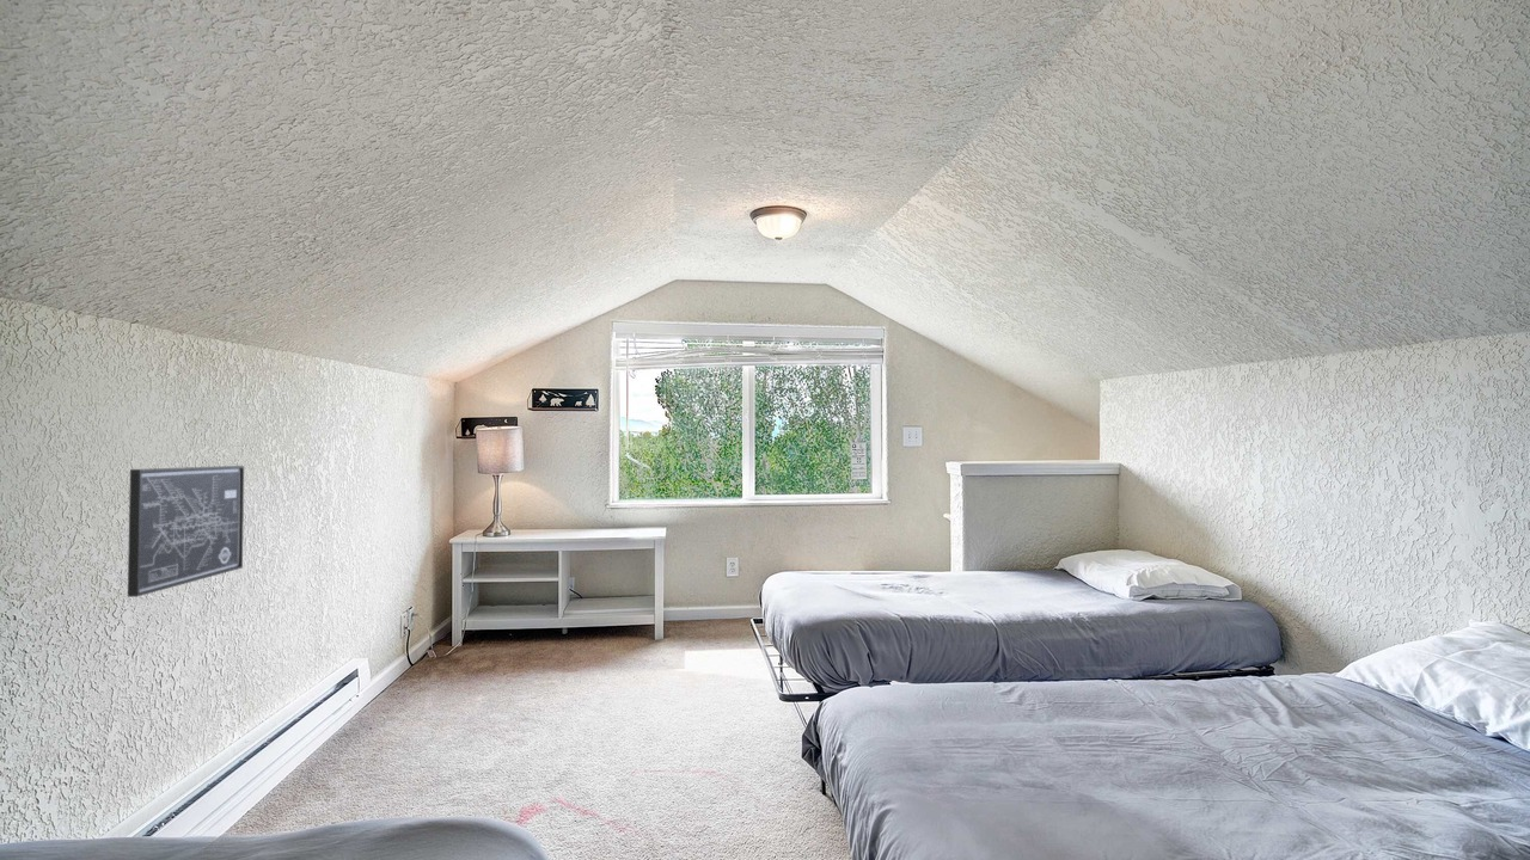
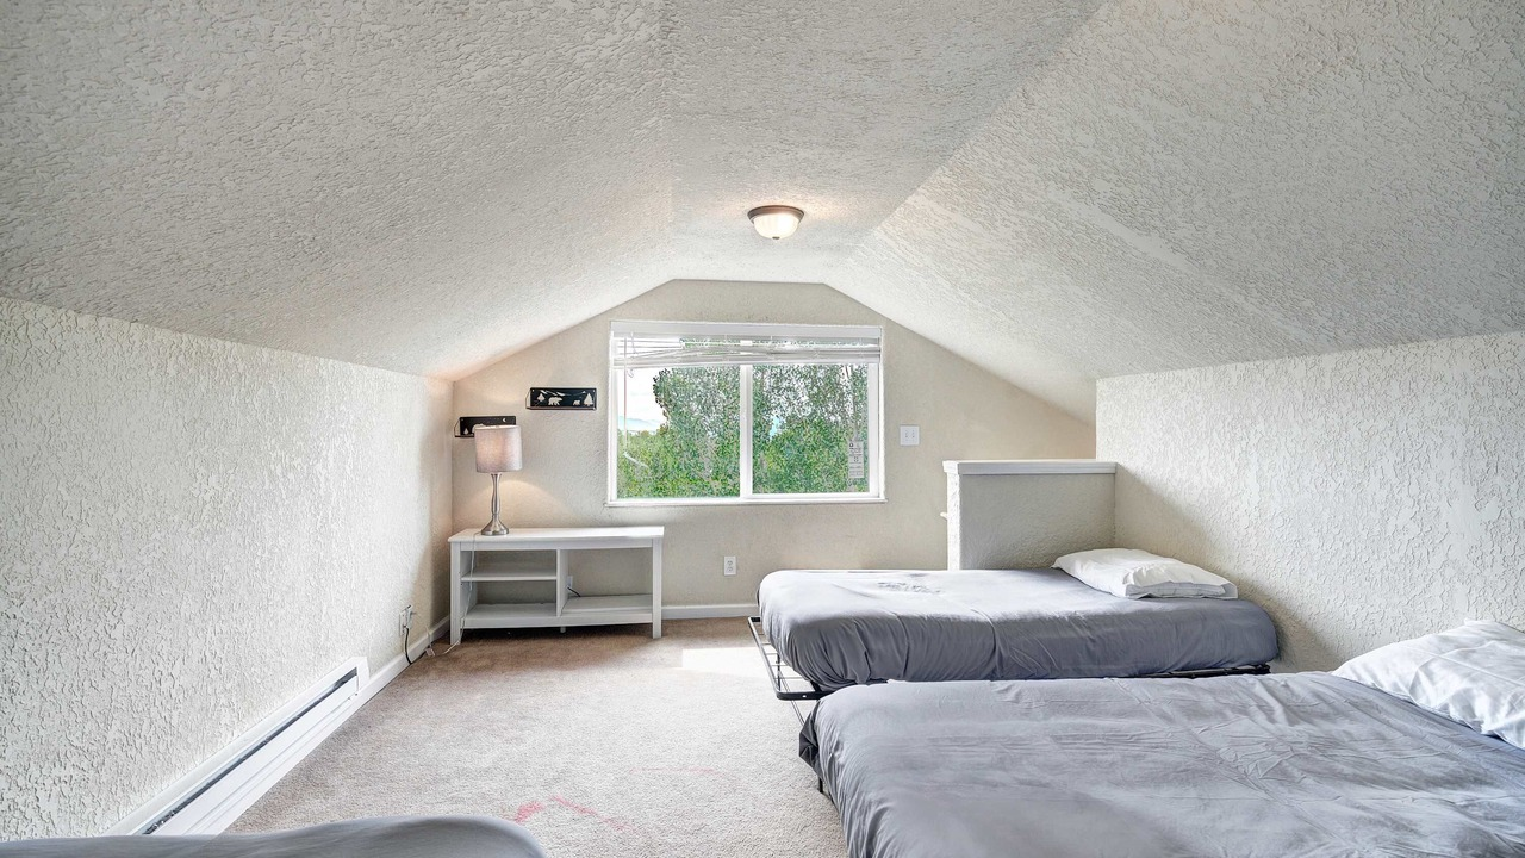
- wall art (191, 523)
